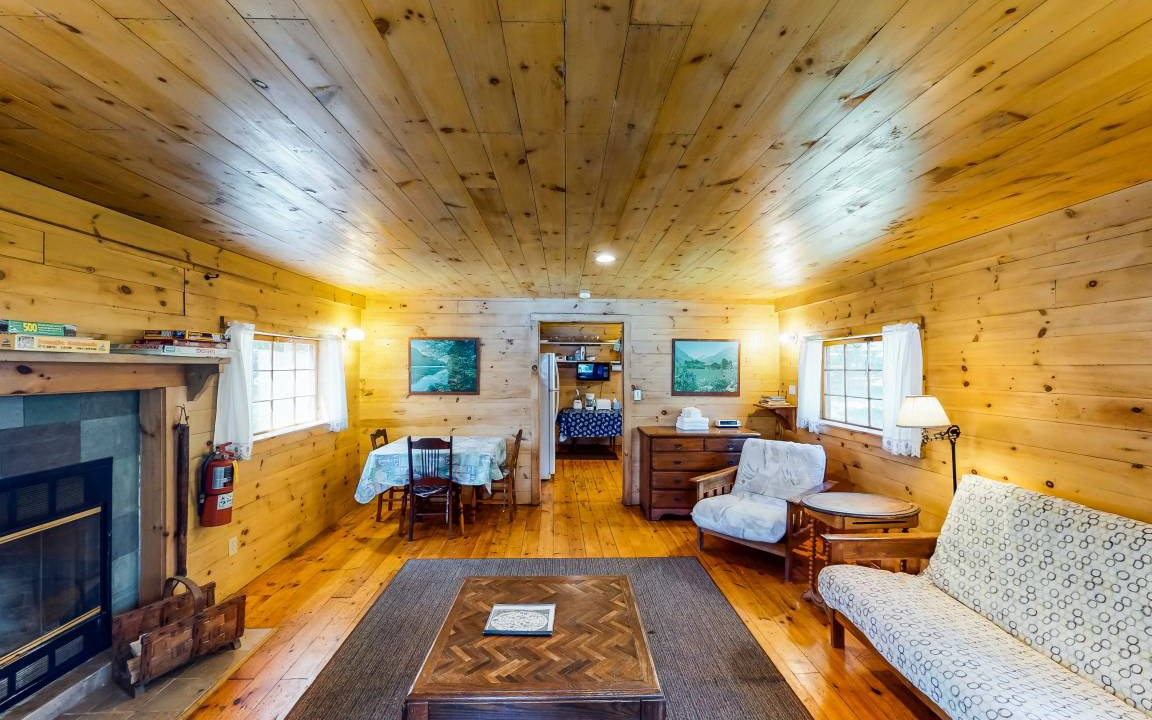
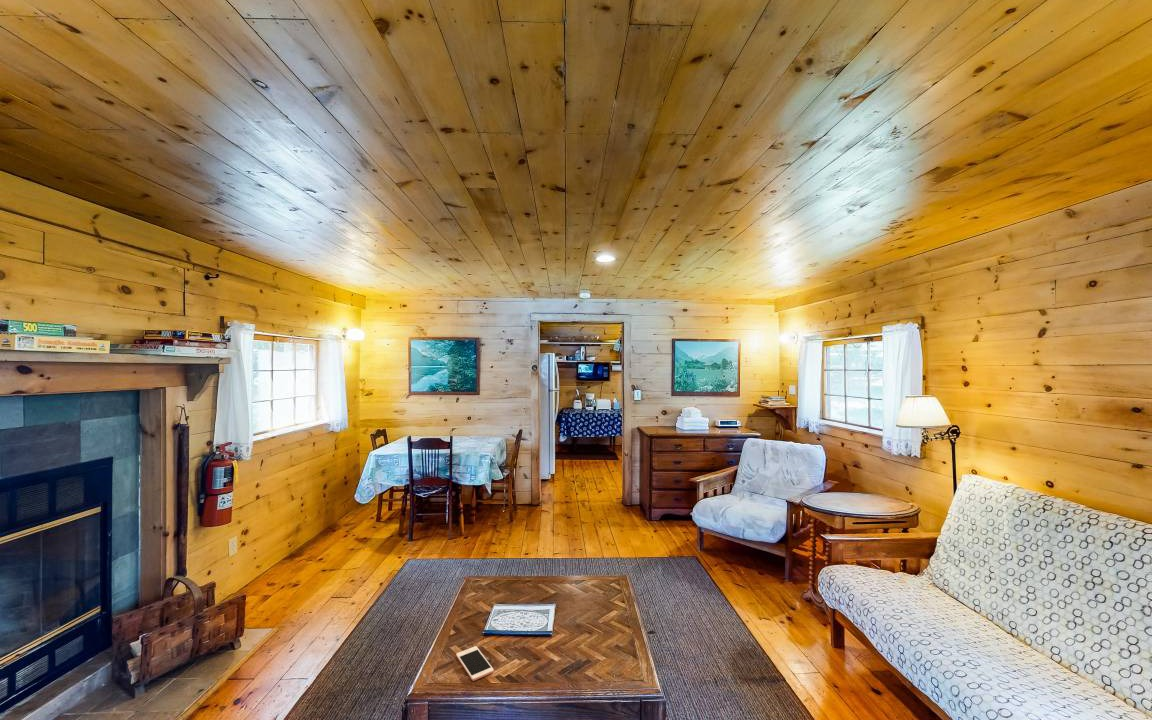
+ cell phone (474, 662)
